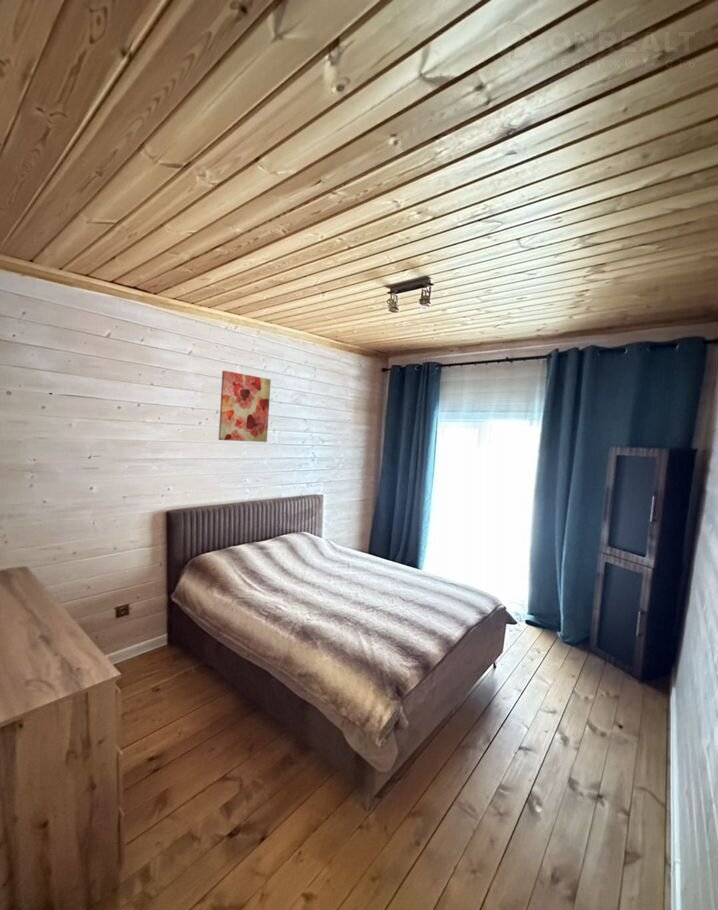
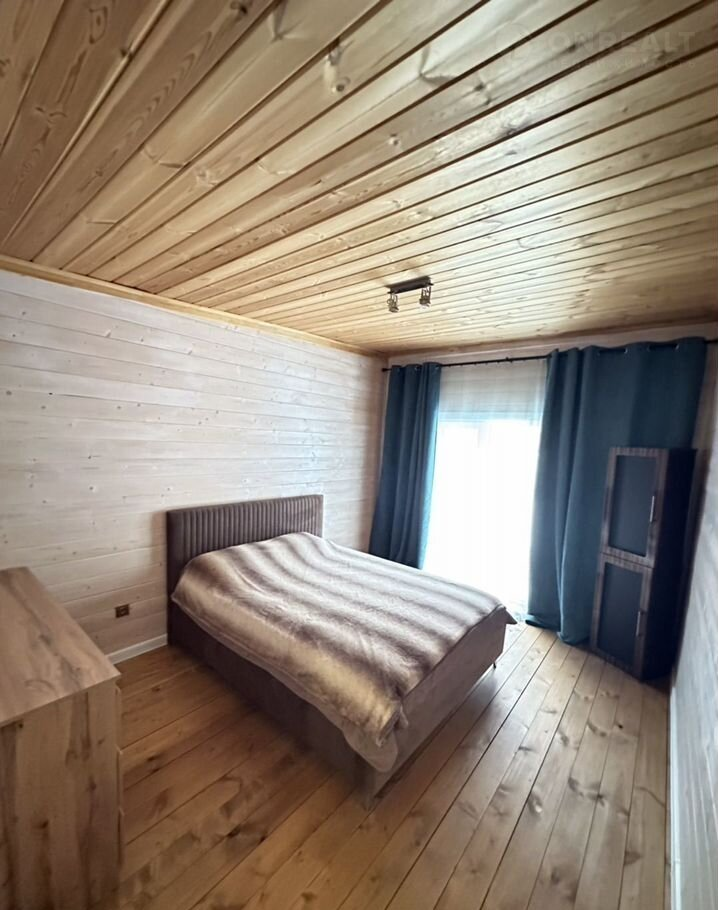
- wall art (245, 408)
